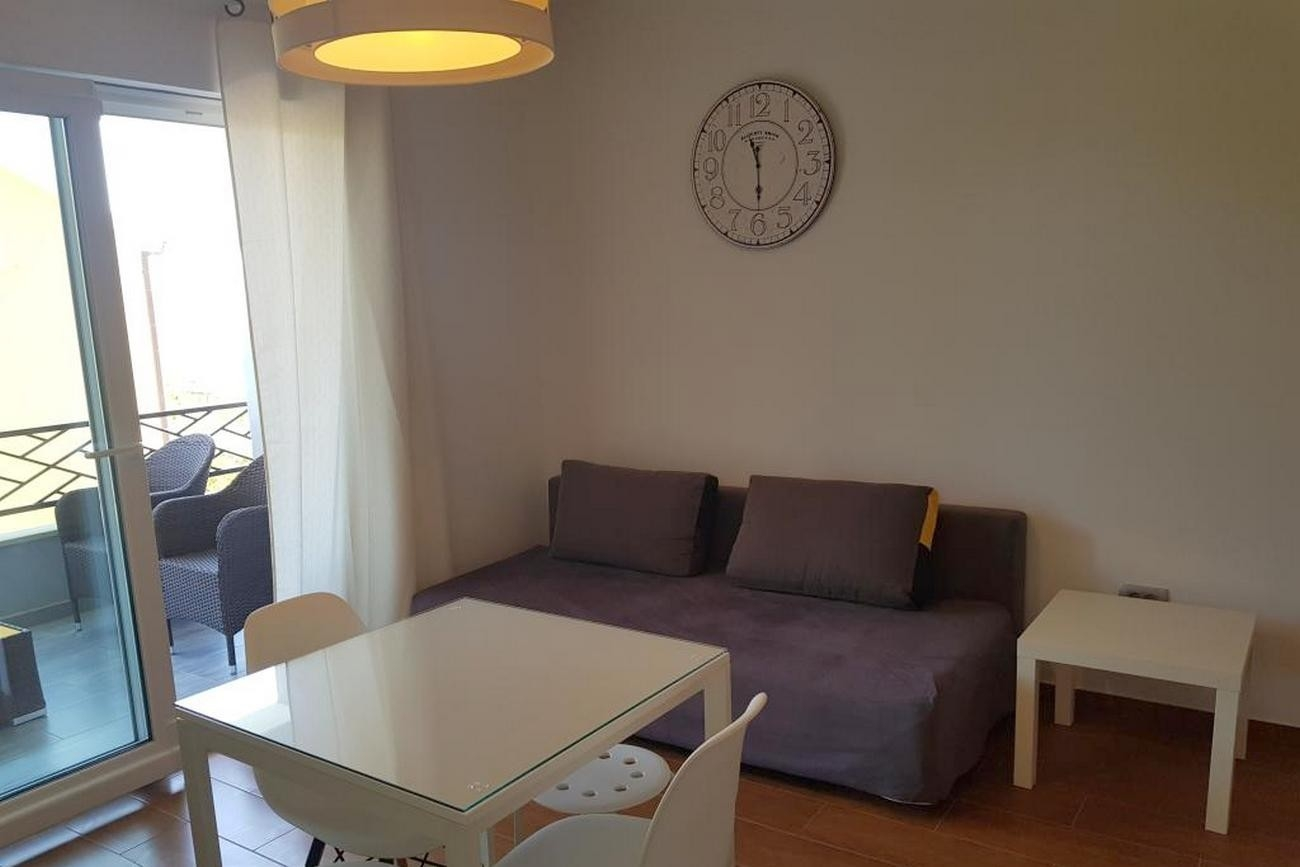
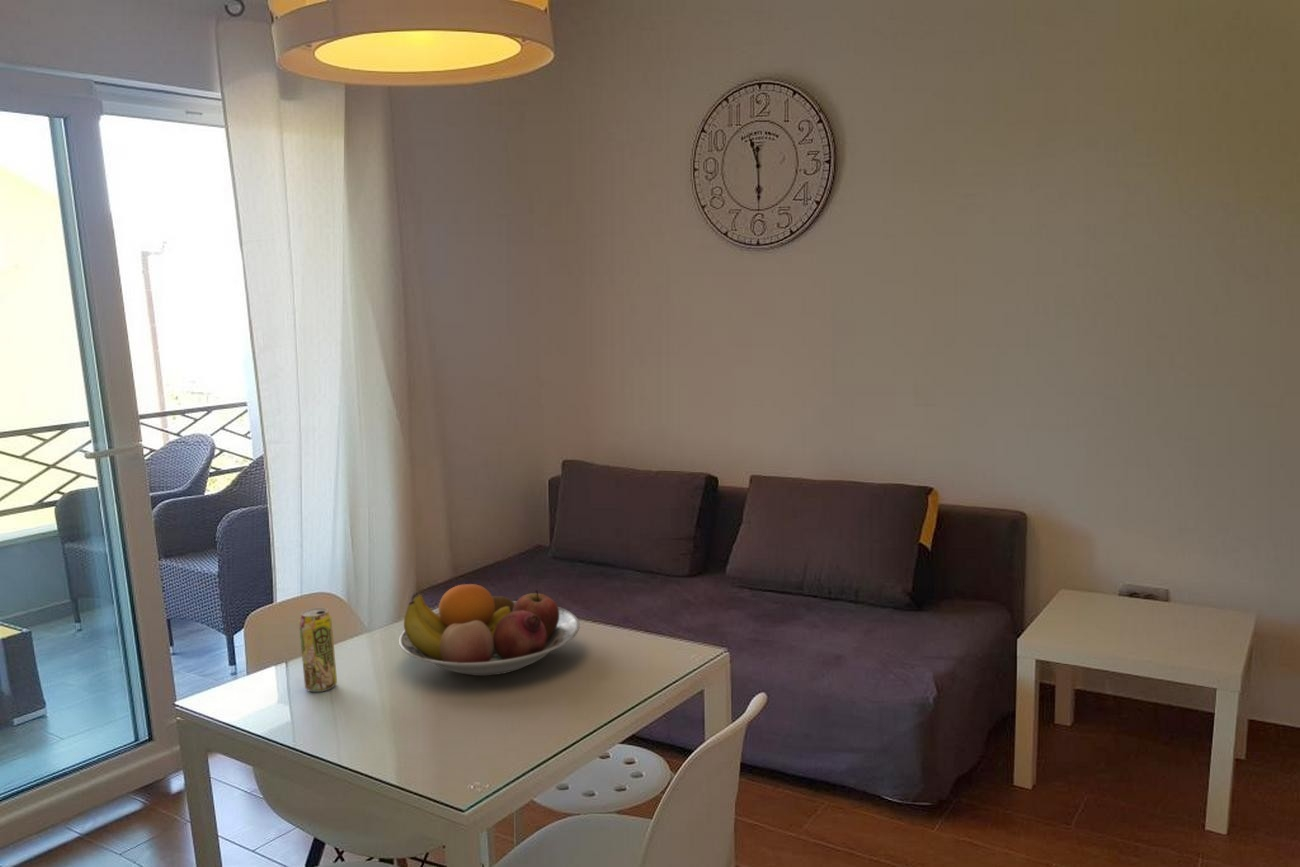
+ beverage can (317, 648)
+ fruit bowl (490, 622)
